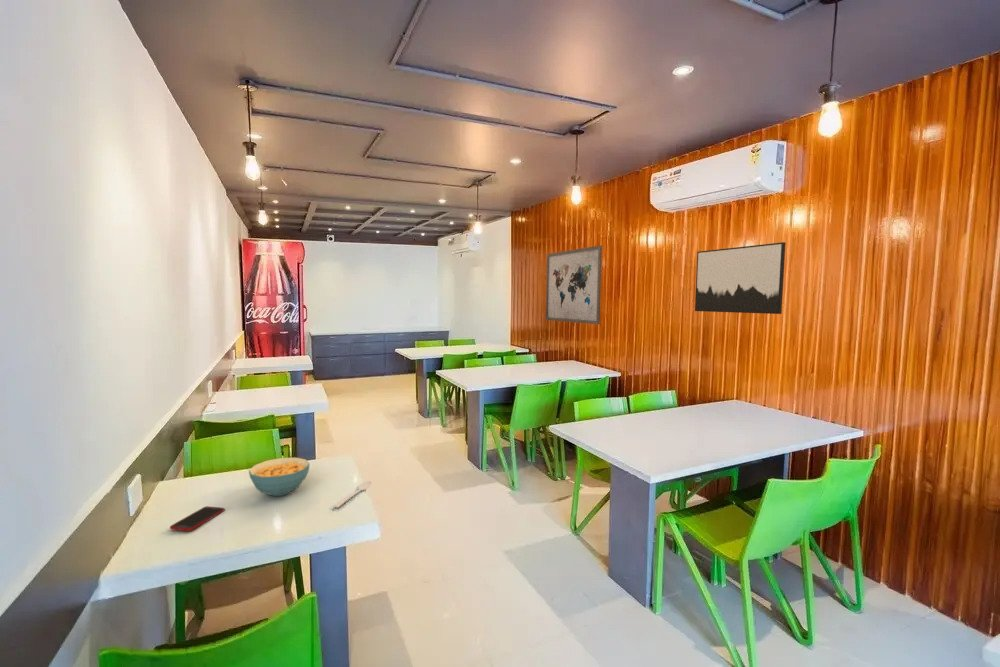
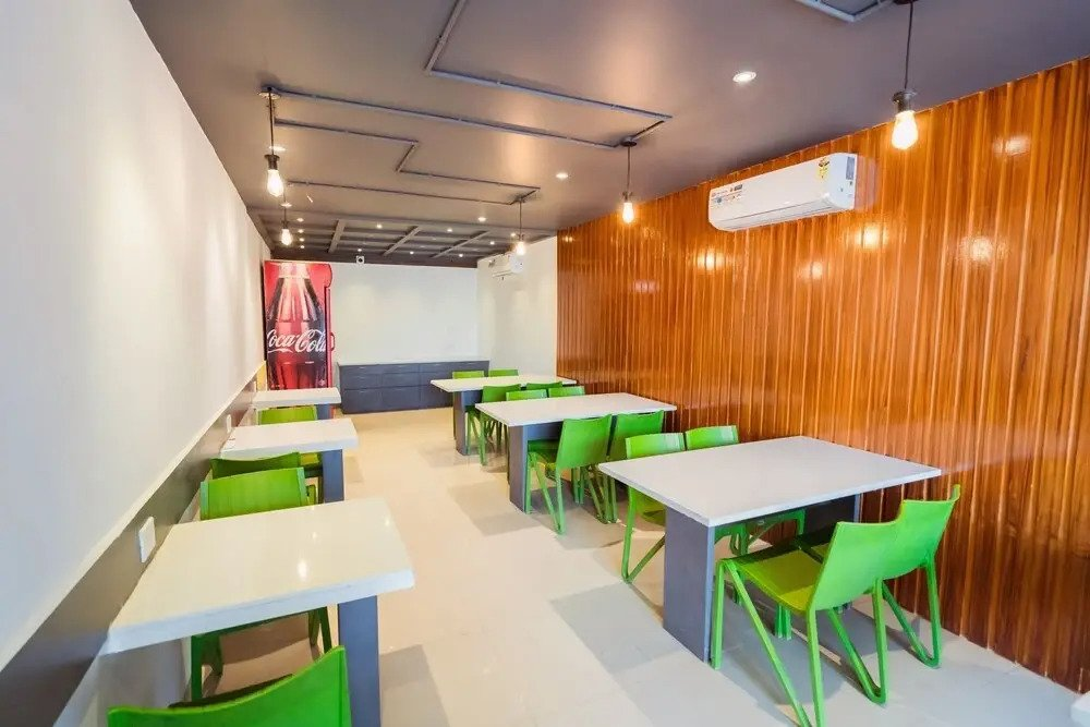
- spoon (354, 493)
- wall art (735, 280)
- cell phone (198, 518)
- wall art (571, 286)
- cereal bowl (280, 479)
